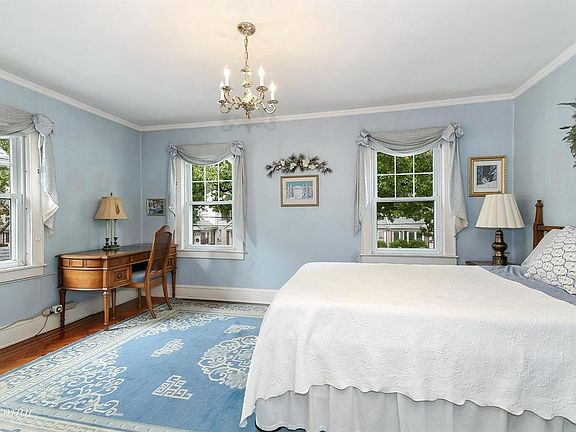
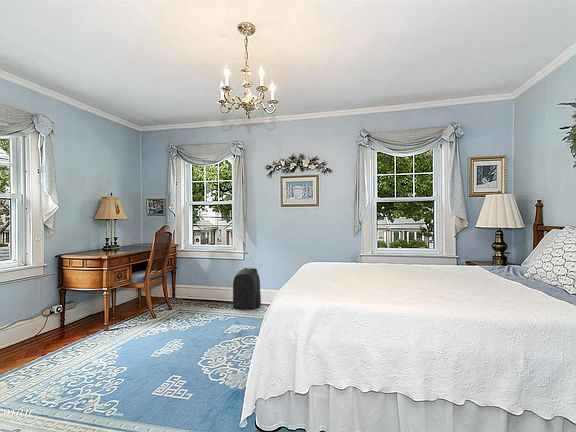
+ backpack (247, 286)
